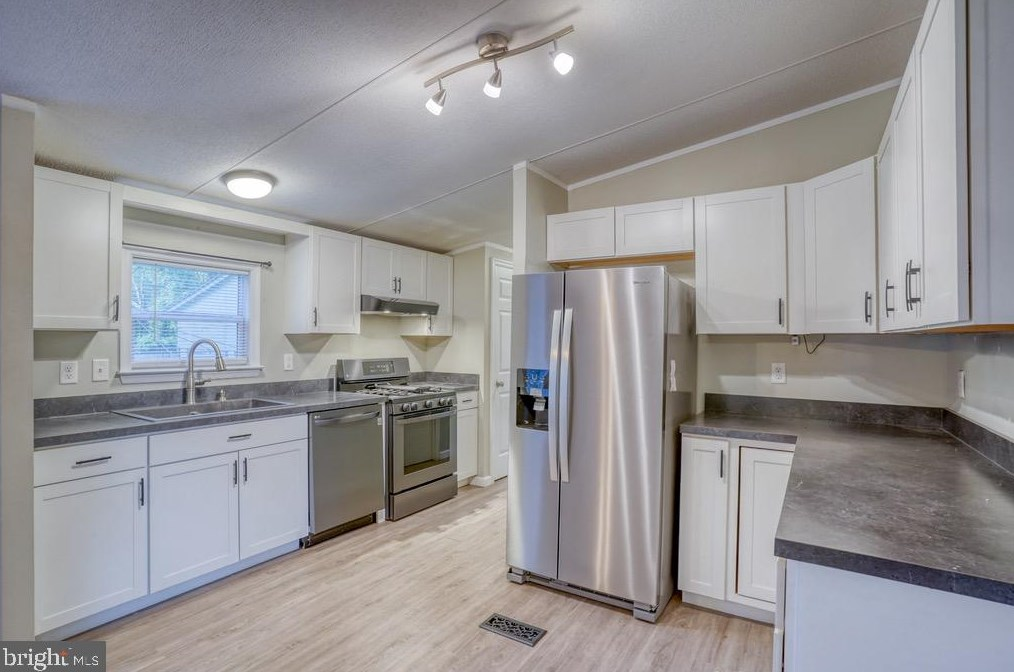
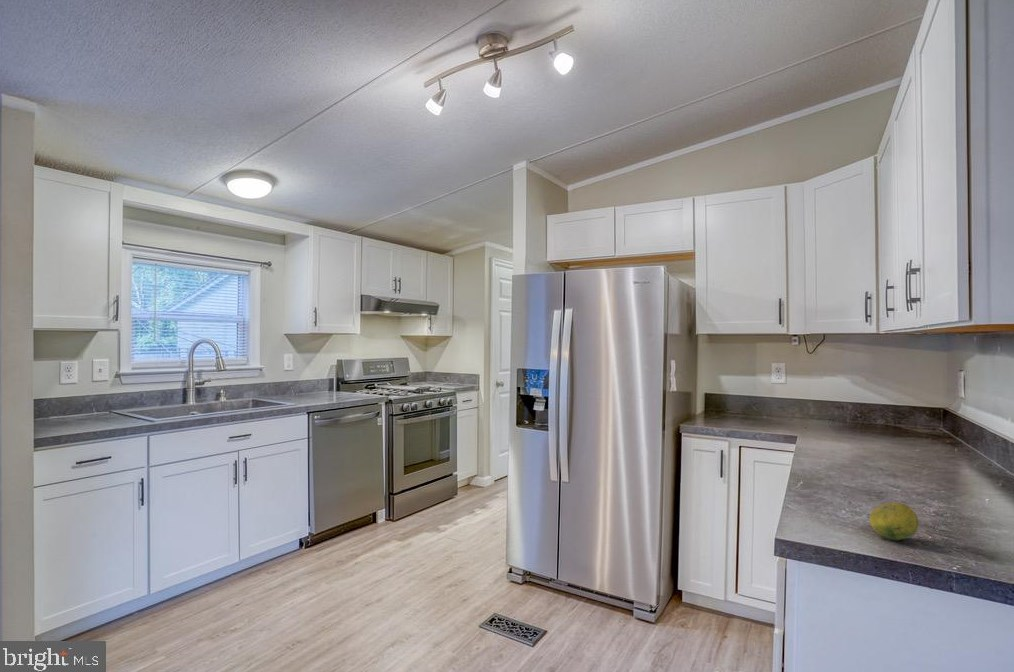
+ fruit (893, 520)
